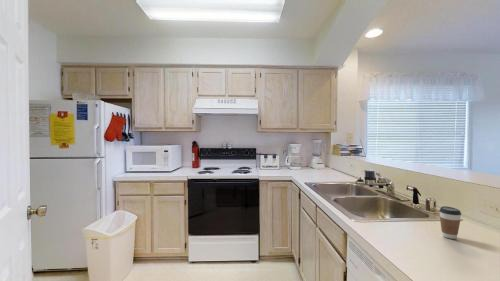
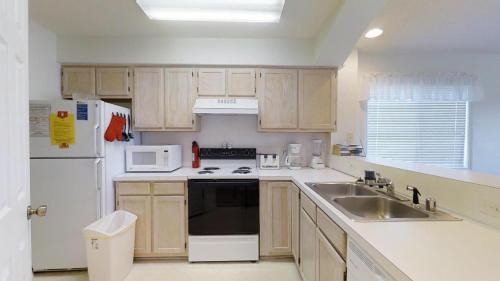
- coffee cup (449, 222)
